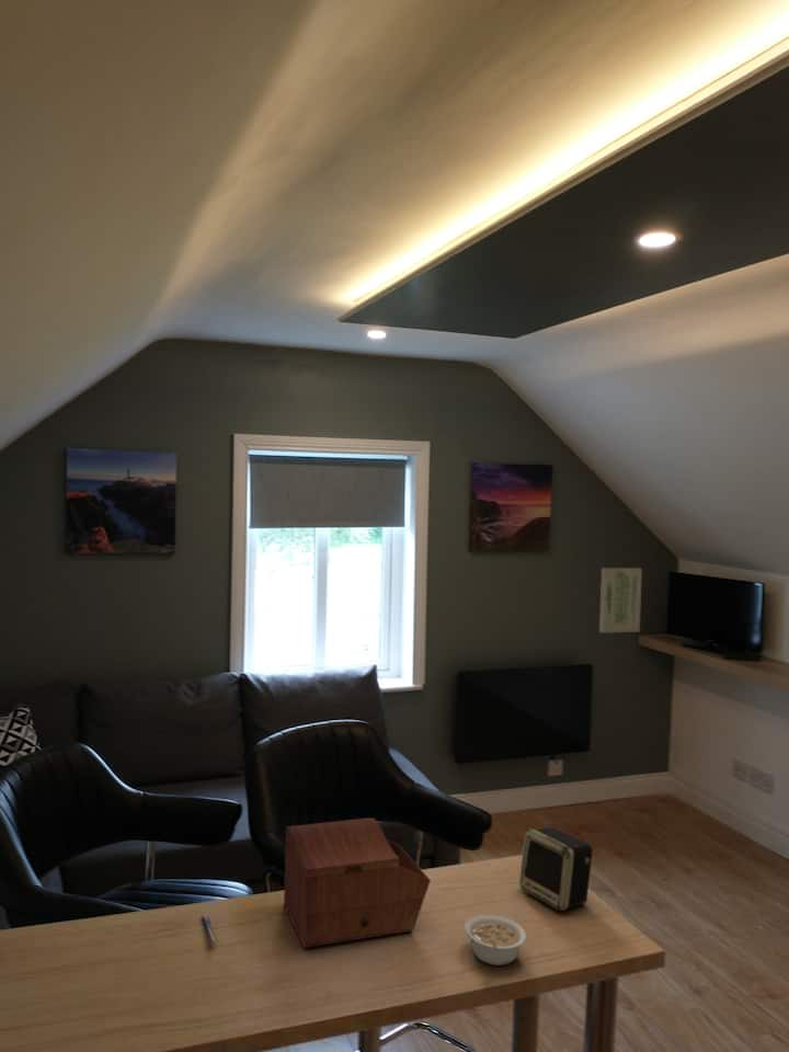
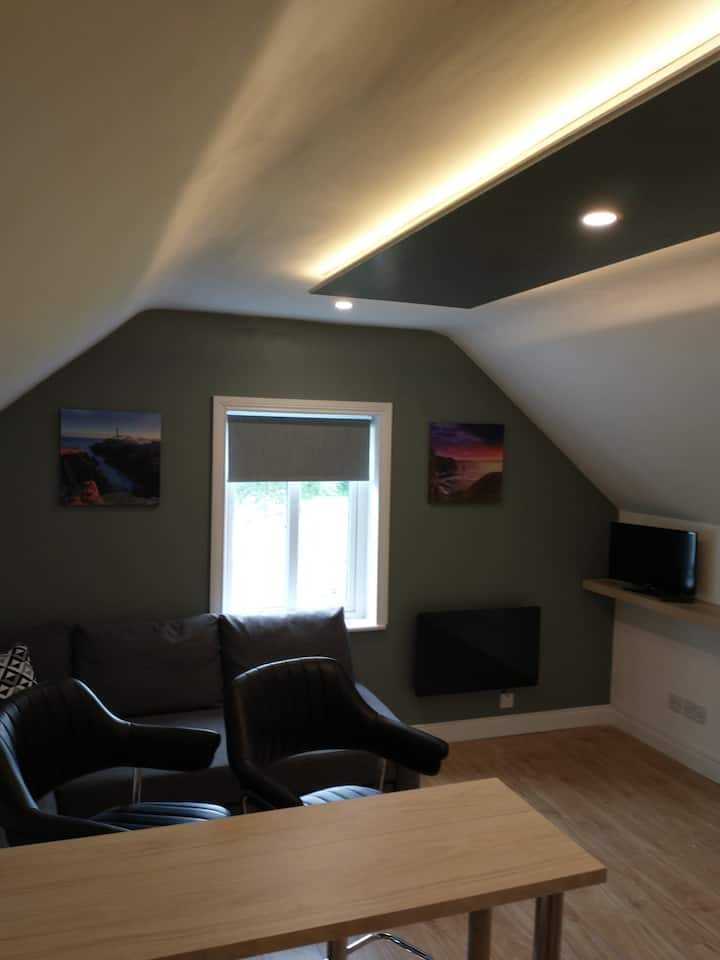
- sewing box (356, 876)
- legume (495, 940)
- speaker (557, 866)
- pen (208, 929)
- wall art (620, 599)
